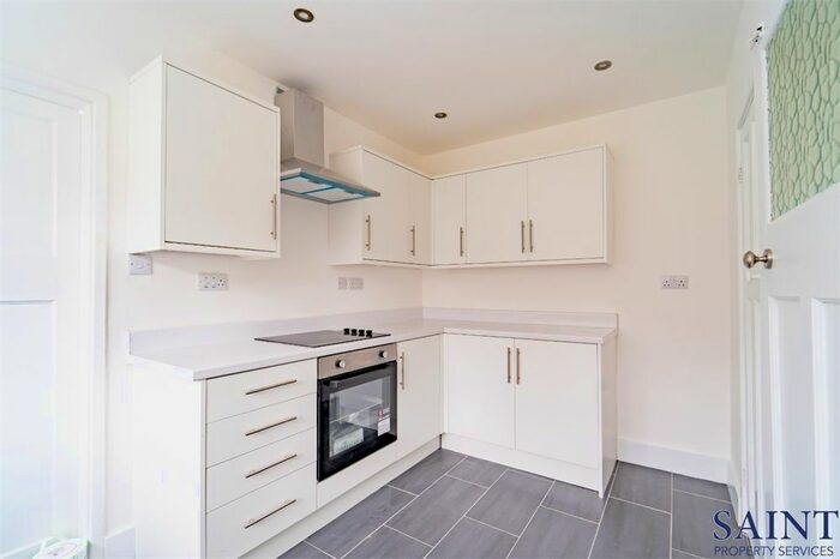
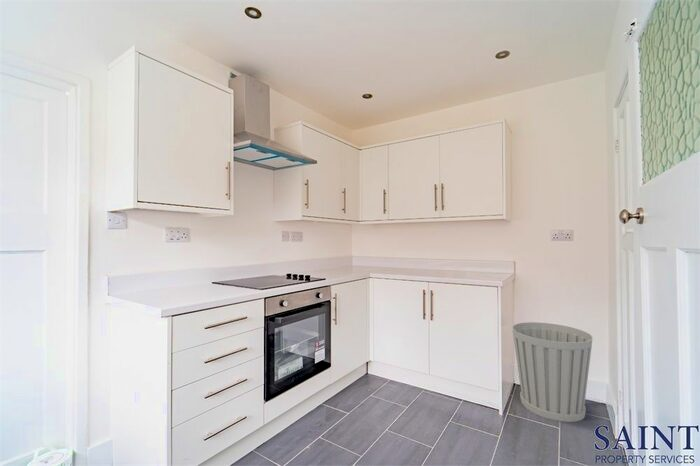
+ trash can (550, 368)
